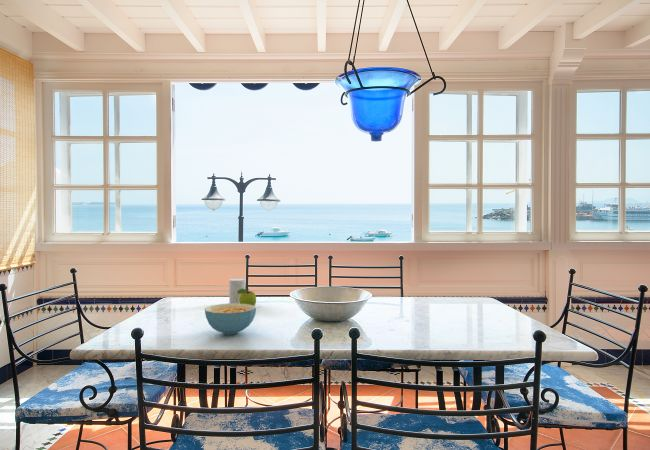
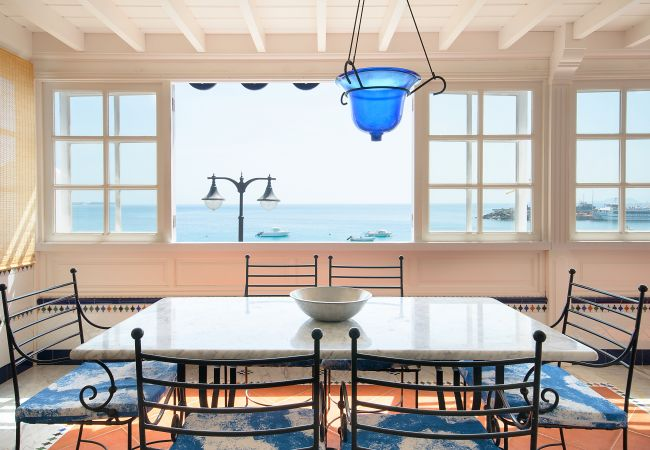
- cereal bowl (230, 320)
- fruit (246, 298)
- cup (237, 290)
